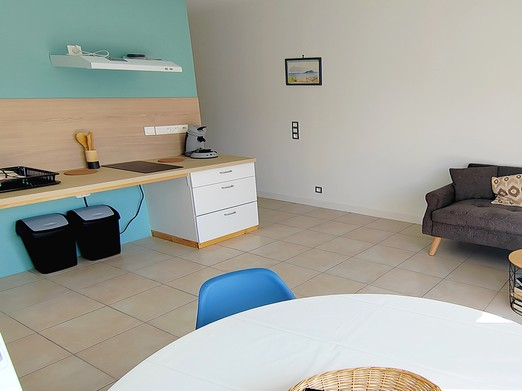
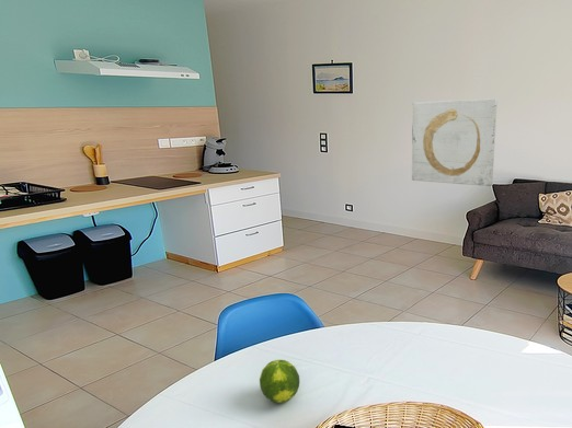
+ fruit (279, 380)
+ wall art (450, 142)
